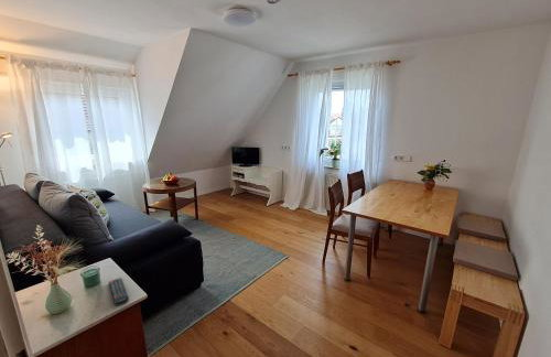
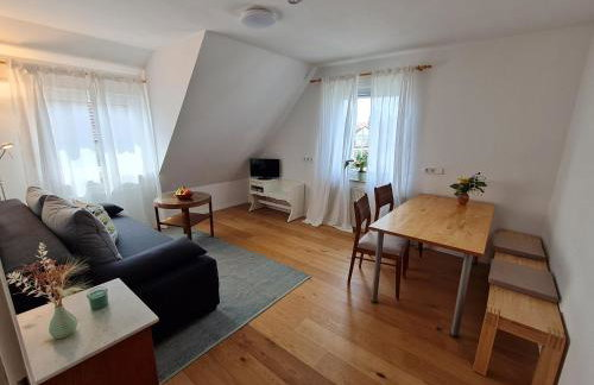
- remote control (118, 291)
